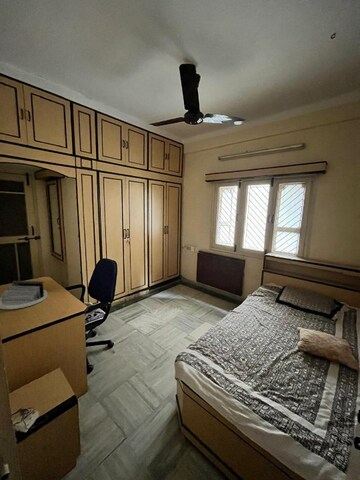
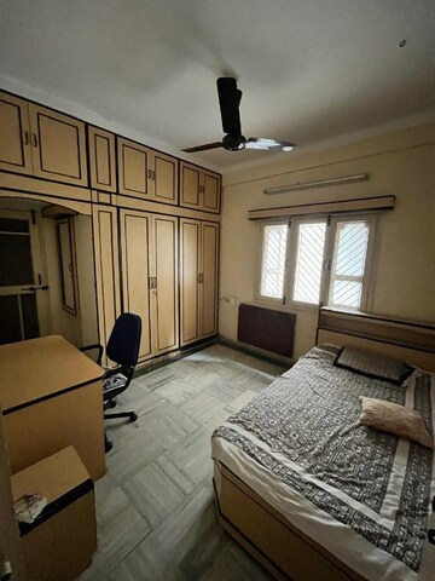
- desk organizer (22, 292)
